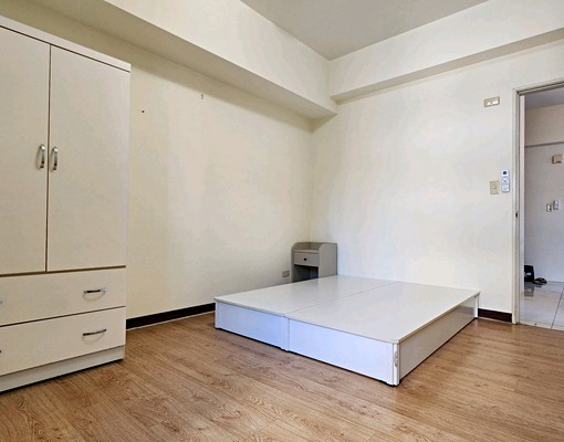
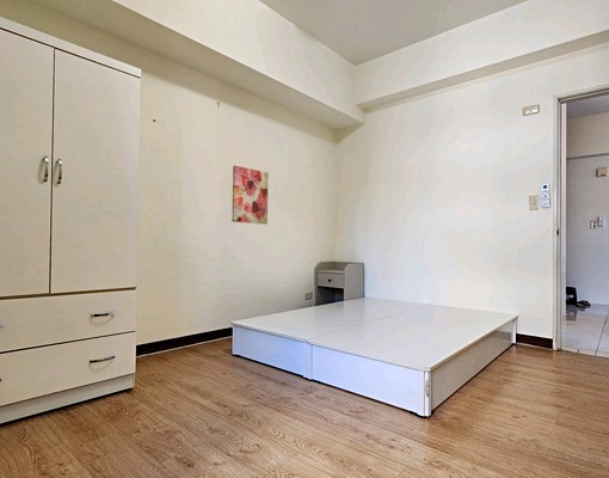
+ wall art (251, 196)
